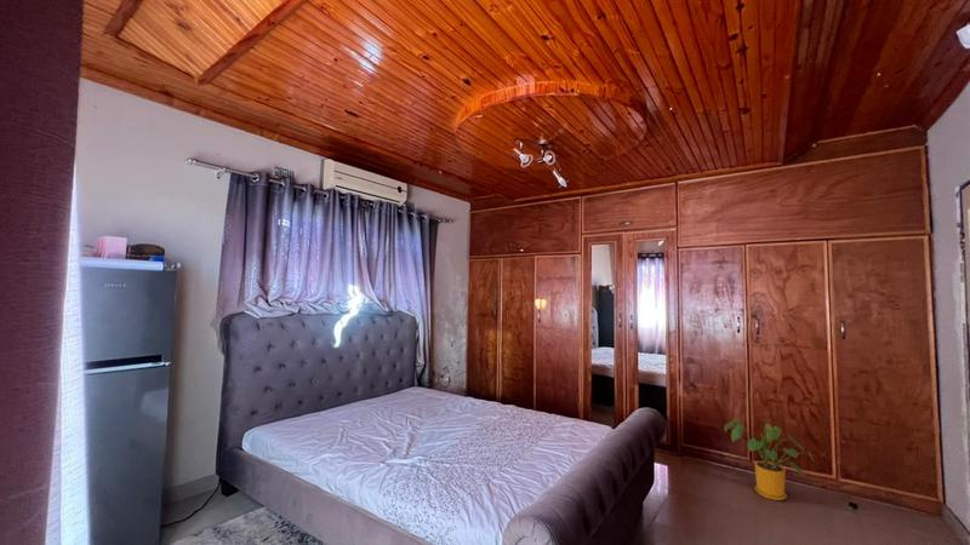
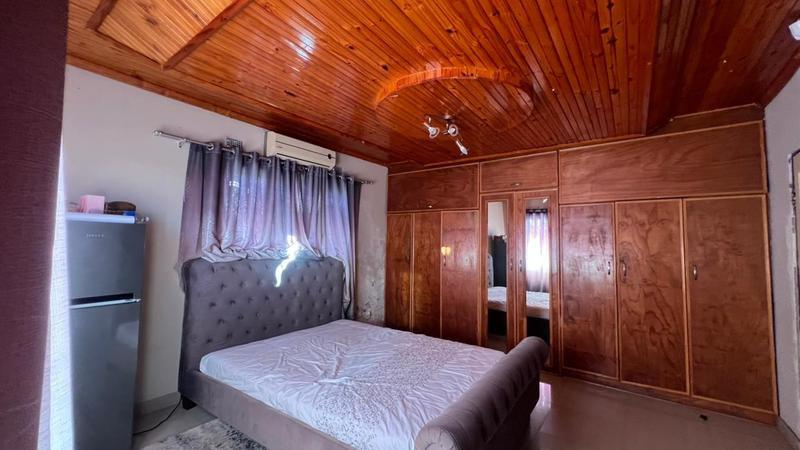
- house plant (766, 459)
